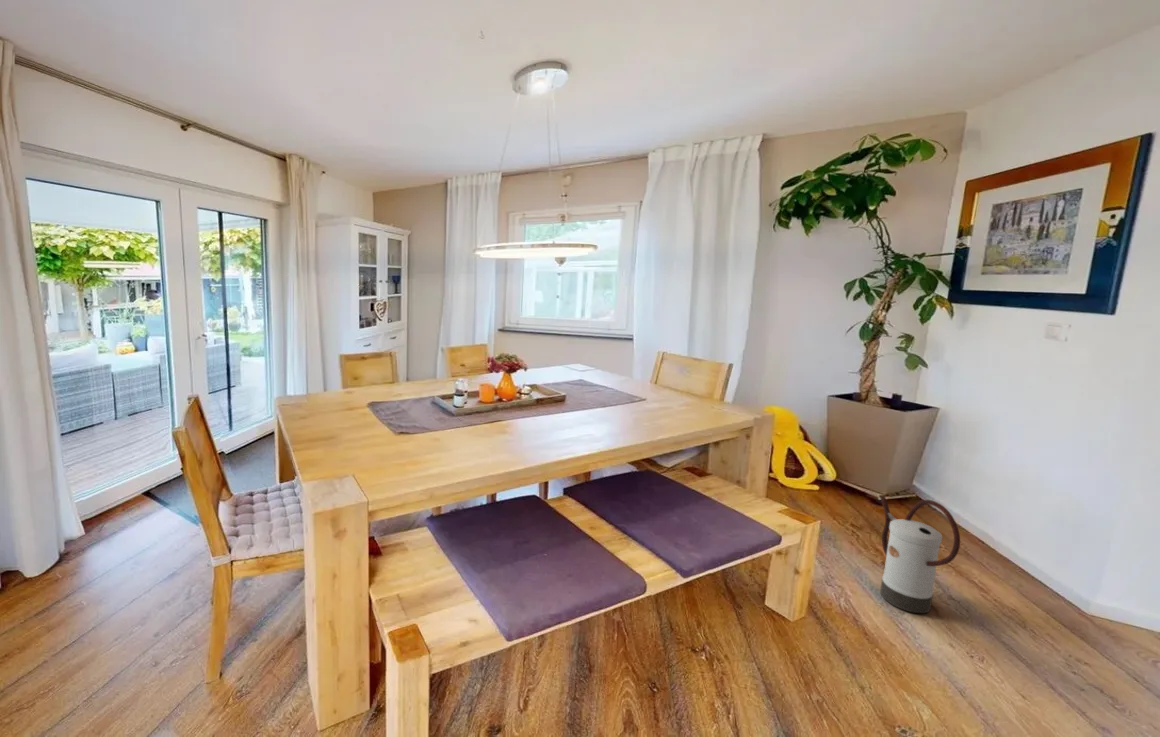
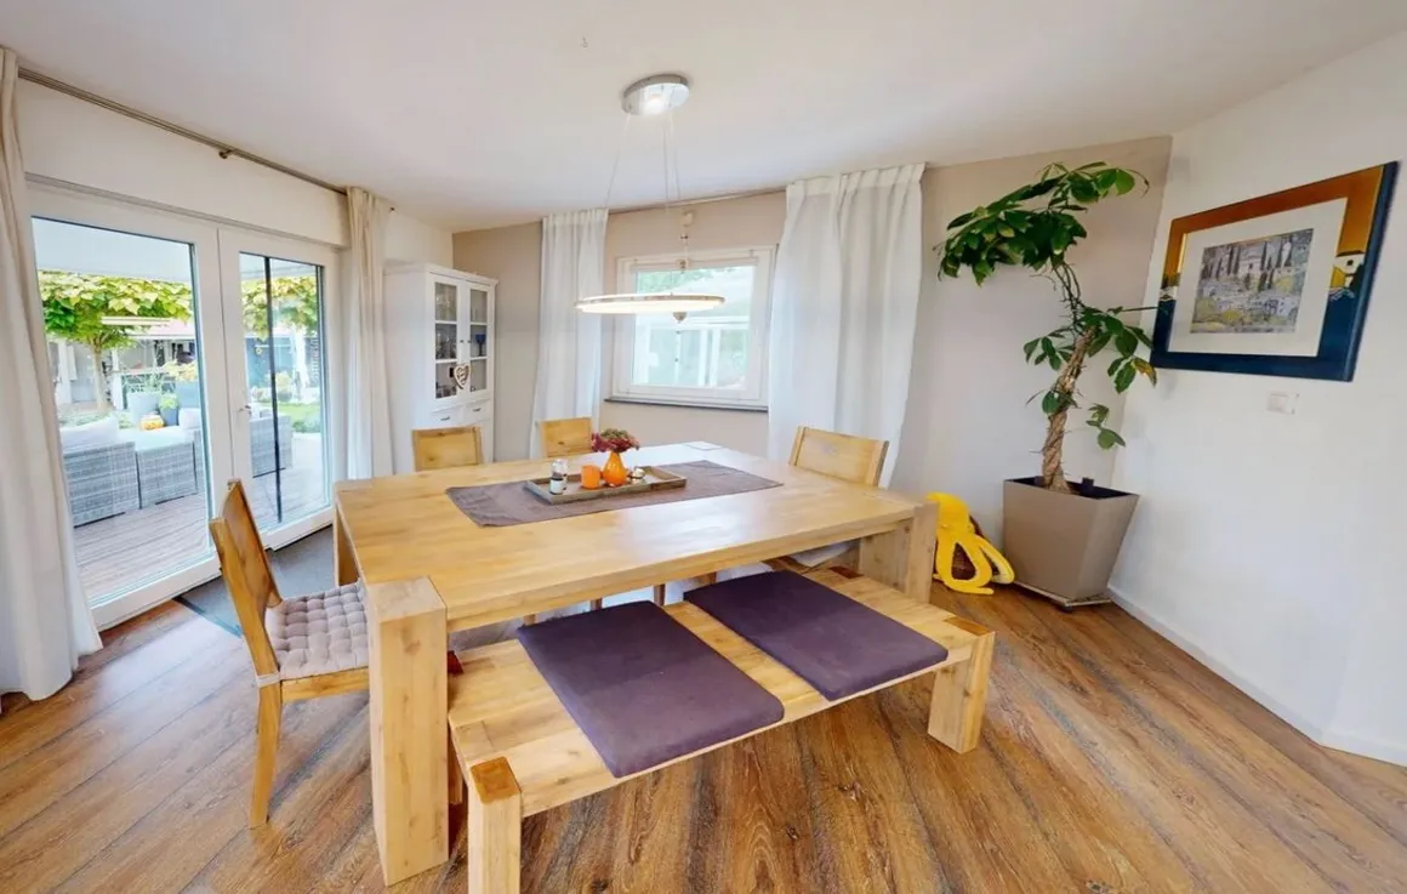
- watering can (911, 546)
